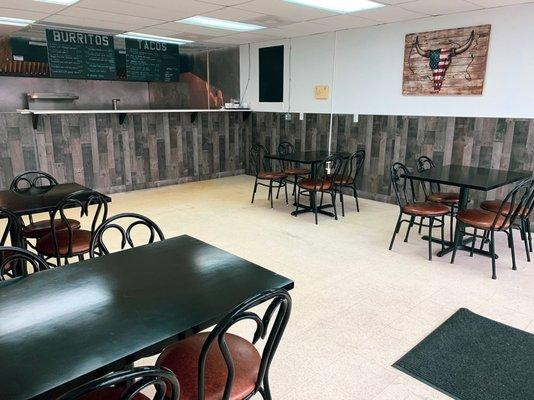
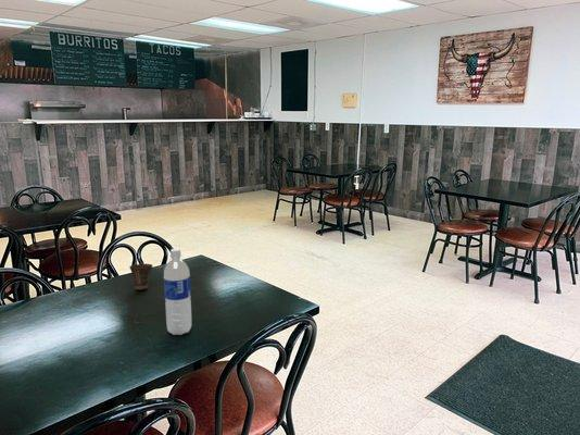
+ water bottle (177, 290)
+ cup (141, 275)
